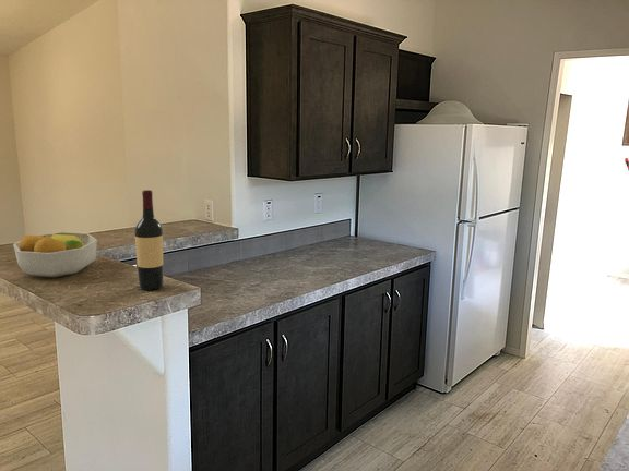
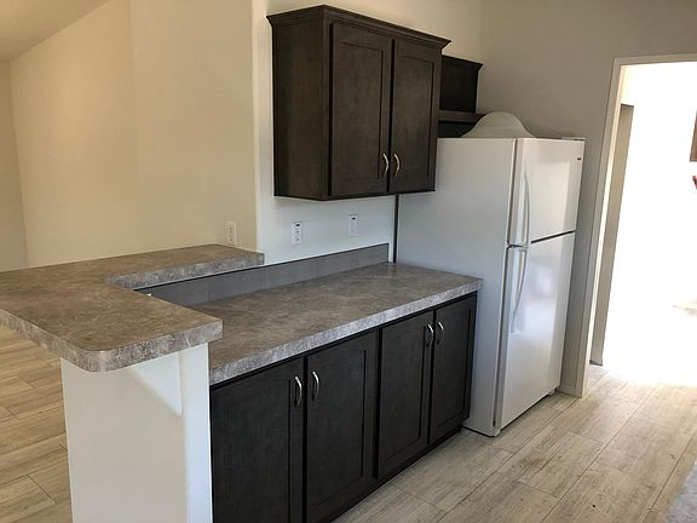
- wine bottle (149, 239)
- fruit bowl (56, 249)
